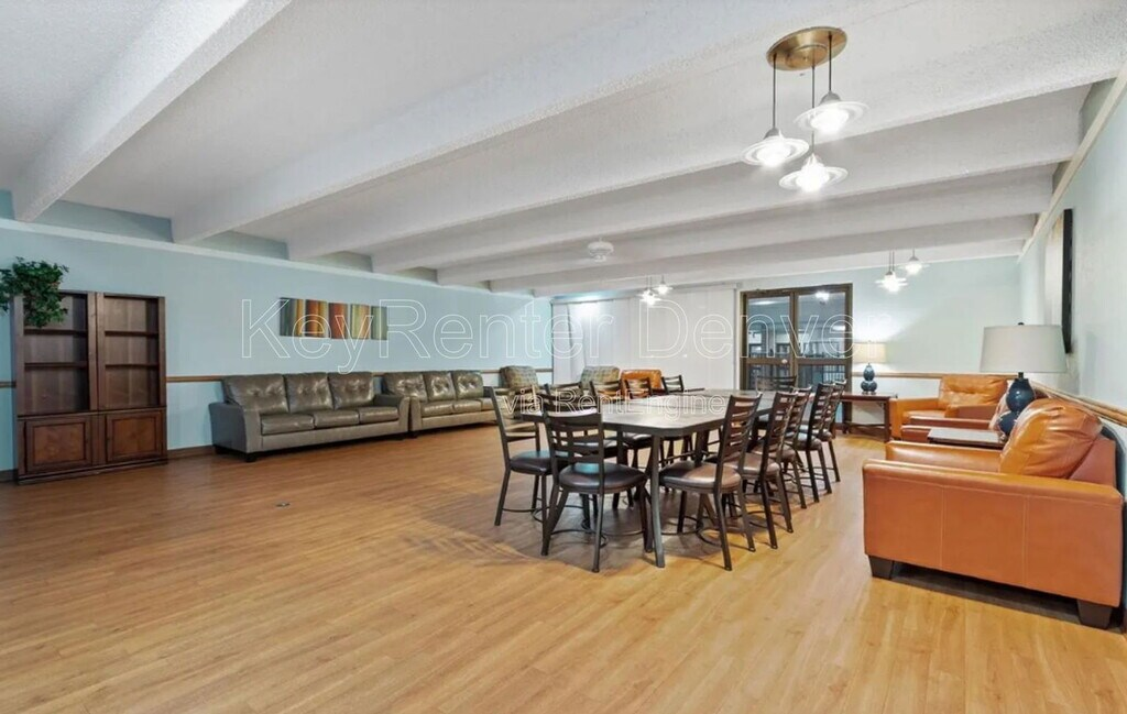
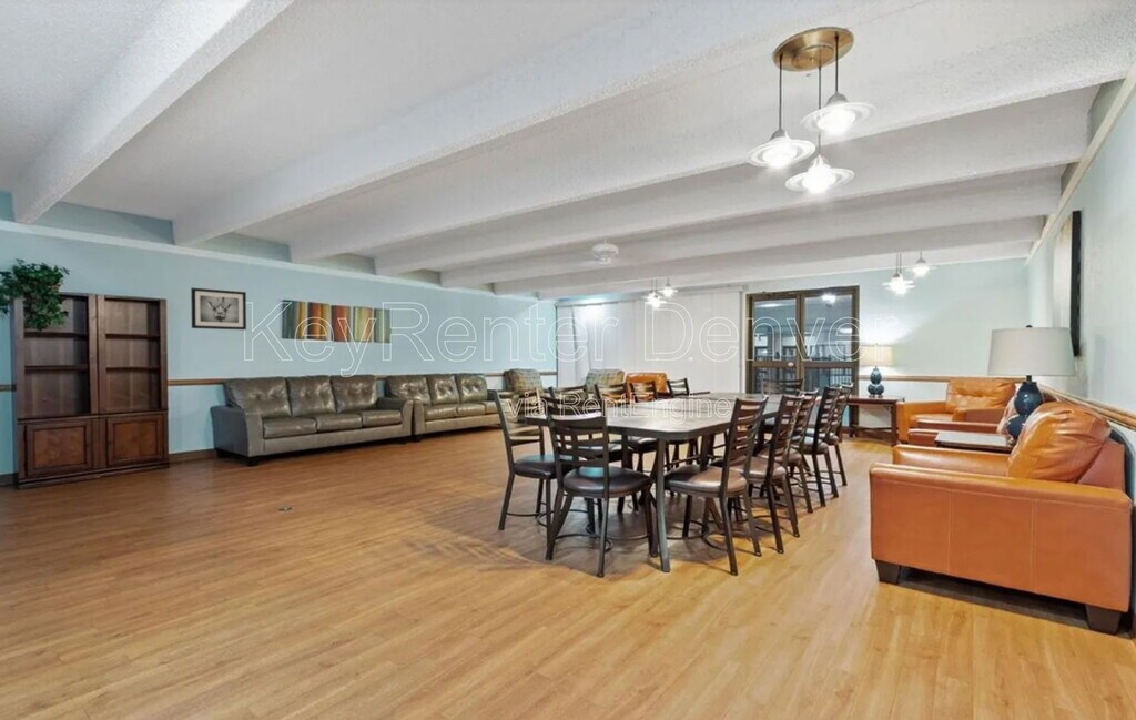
+ wall art (219, 310)
